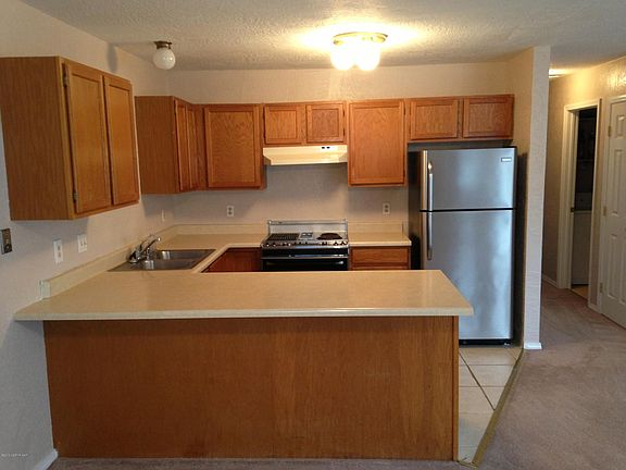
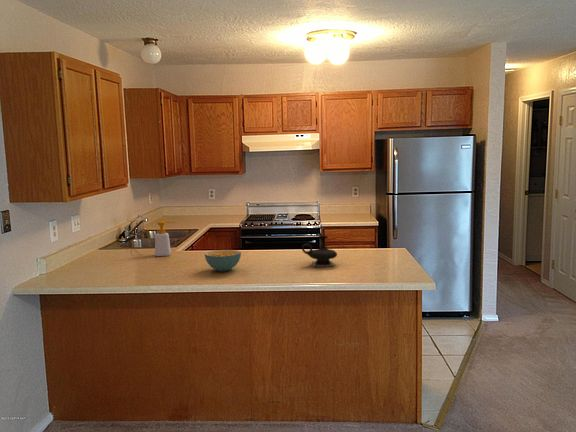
+ soap bottle (165, 237)
+ teapot (319, 250)
+ cereal bowl (223, 261)
